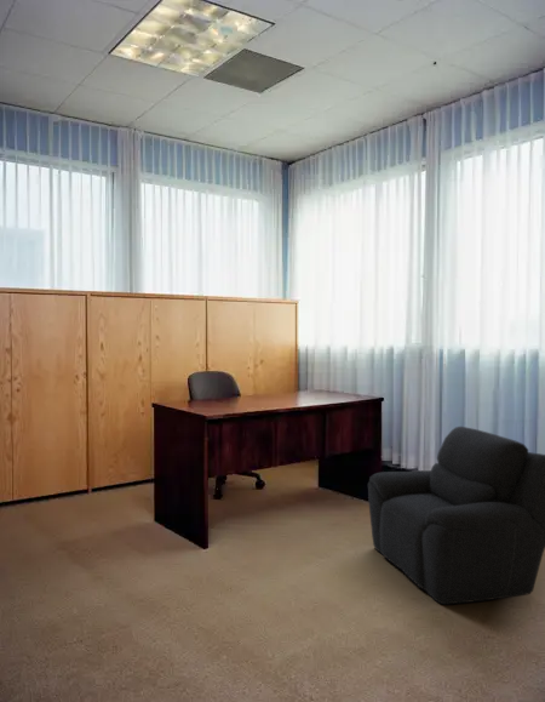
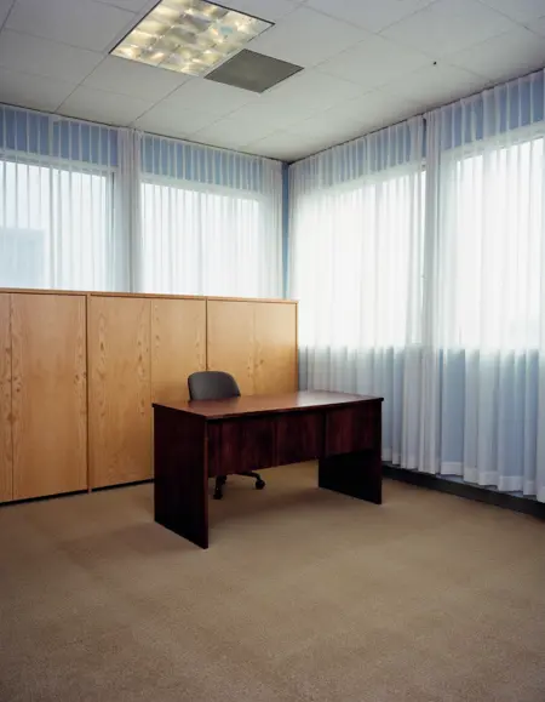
- armchair (453, 501)
